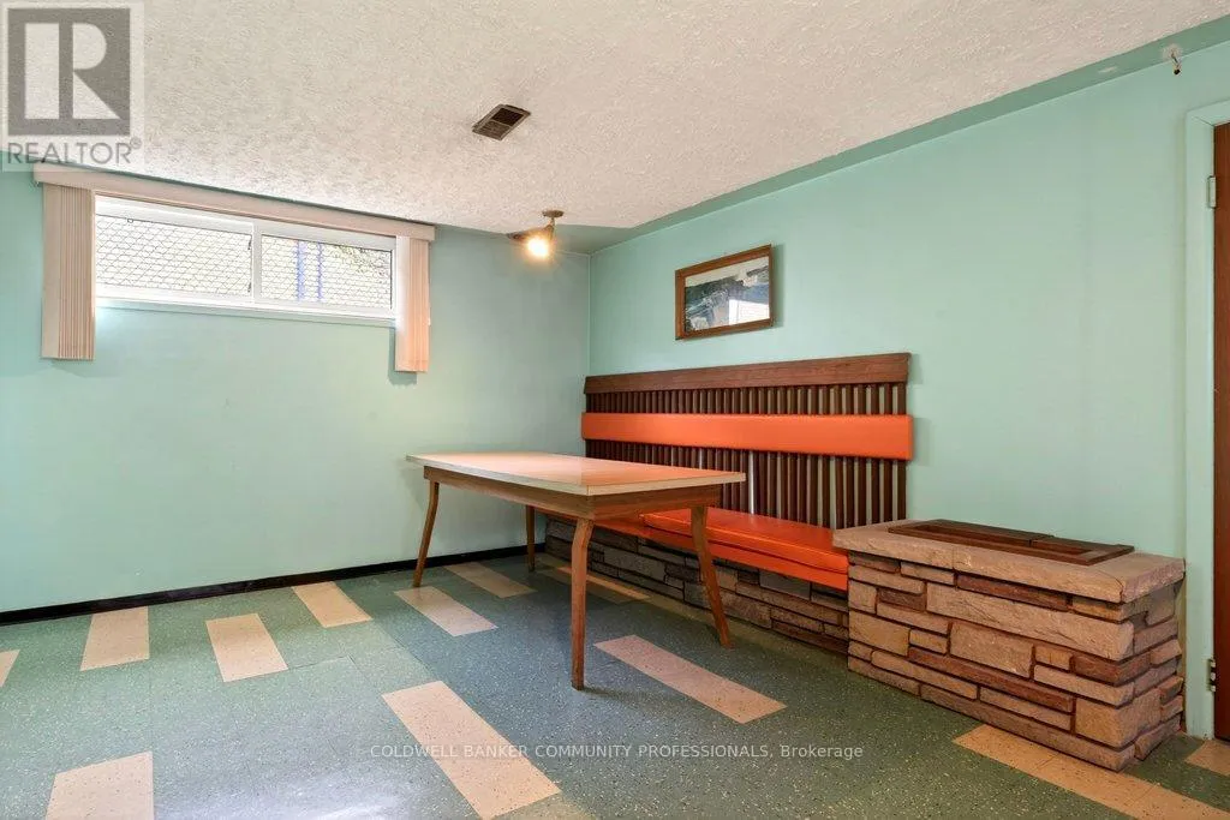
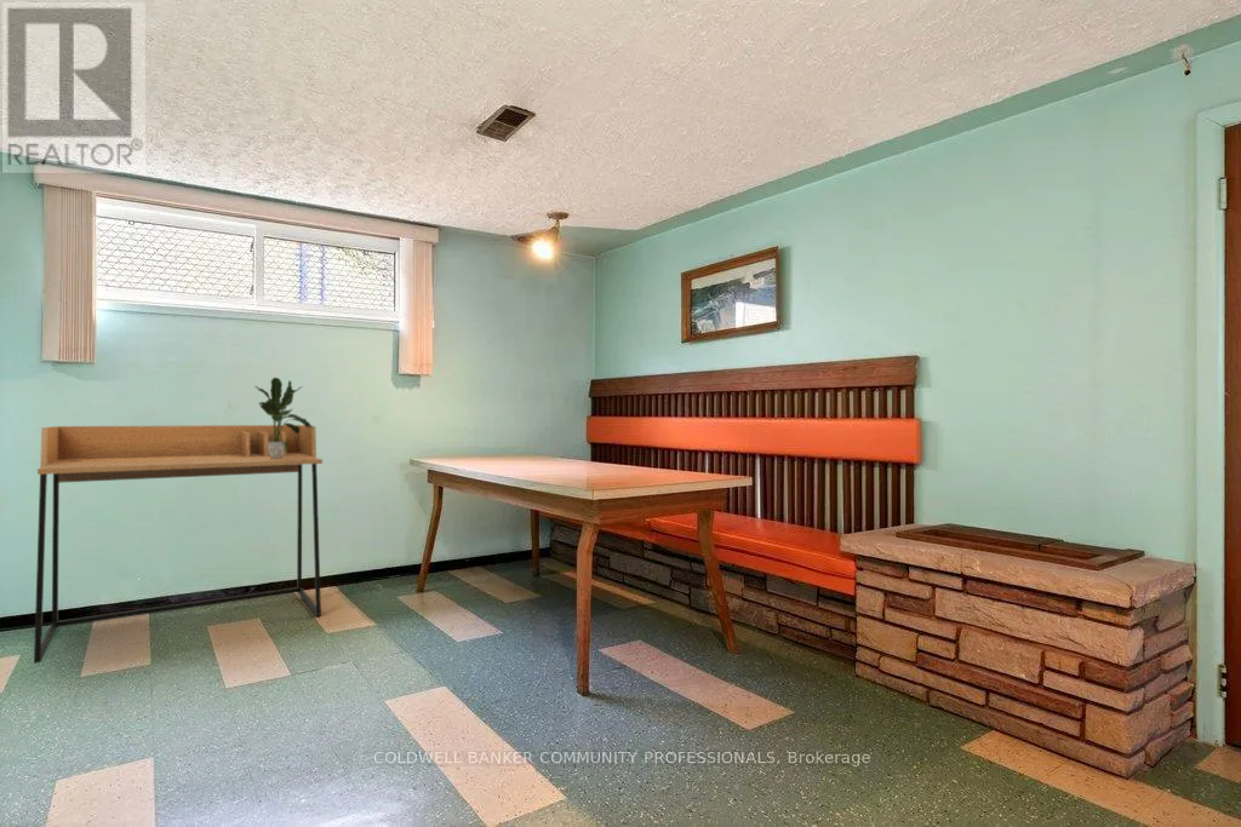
+ potted plant (281, 417)
+ desk (191, 476)
